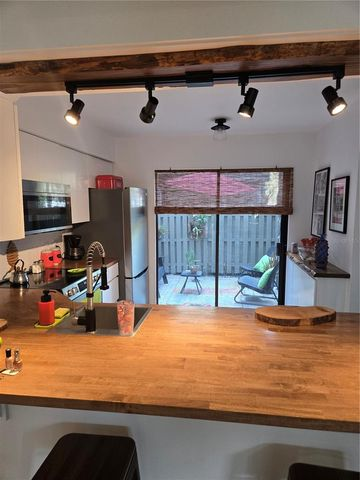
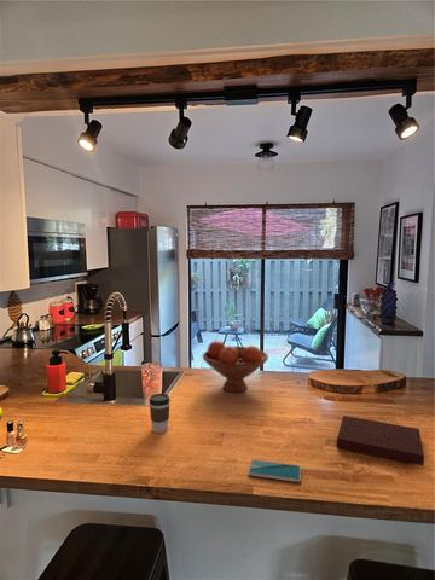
+ fruit bowl (234, 365)
+ smartphone (274, 470)
+ coffee cup (160, 412)
+ notebook (378, 437)
